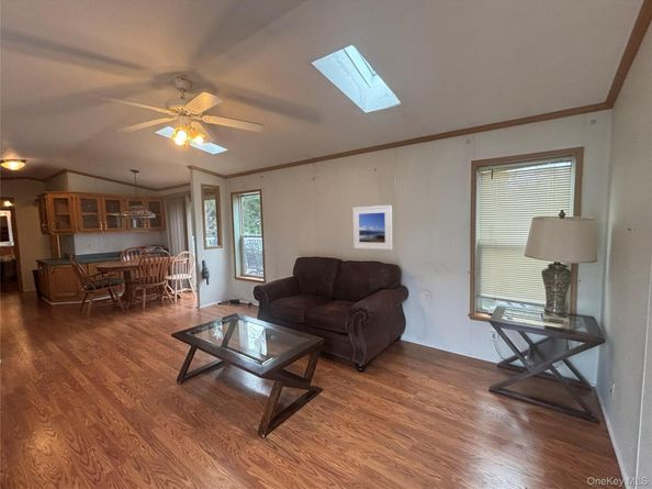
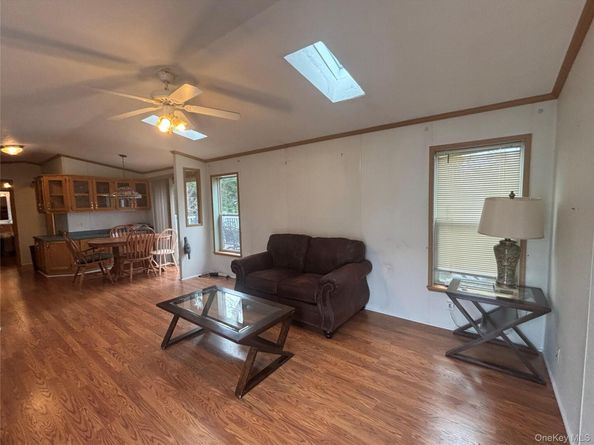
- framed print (371, 227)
